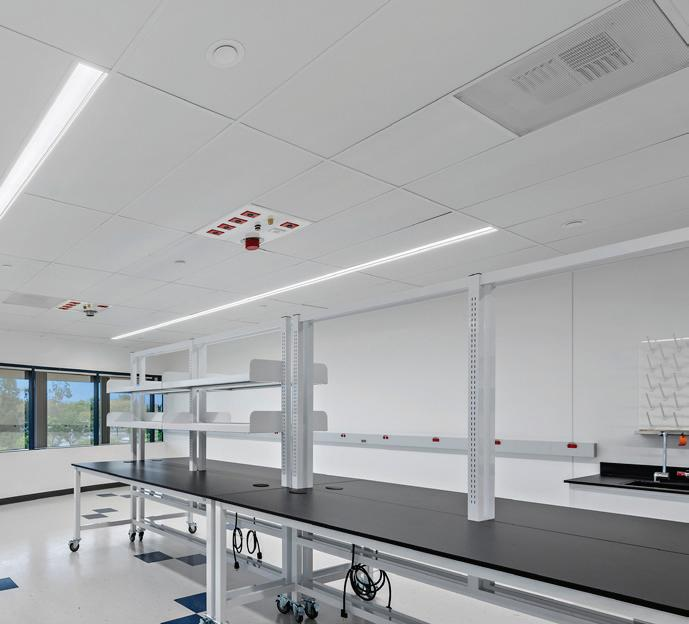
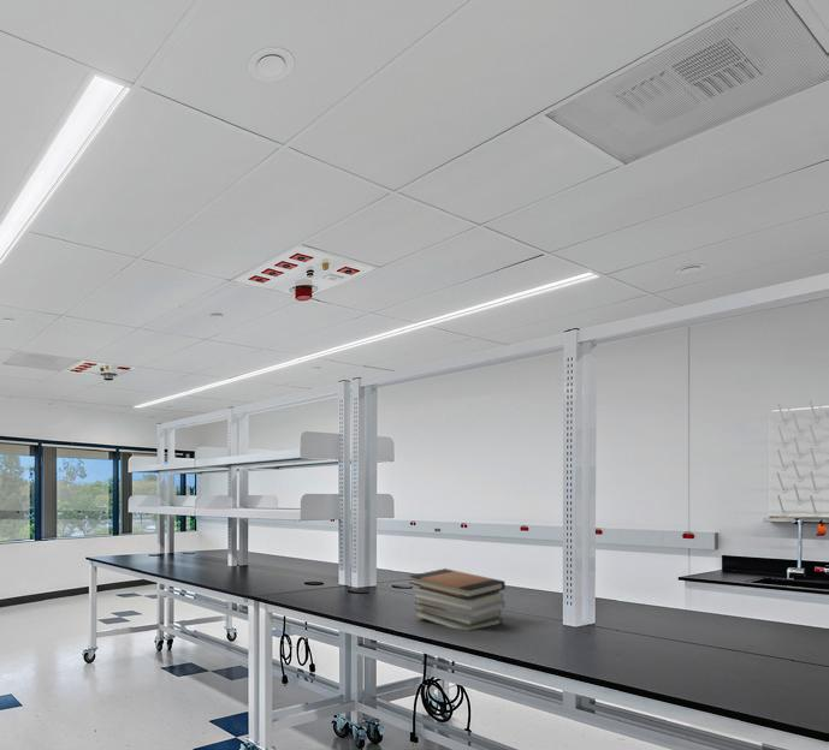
+ book stack (457, 600)
